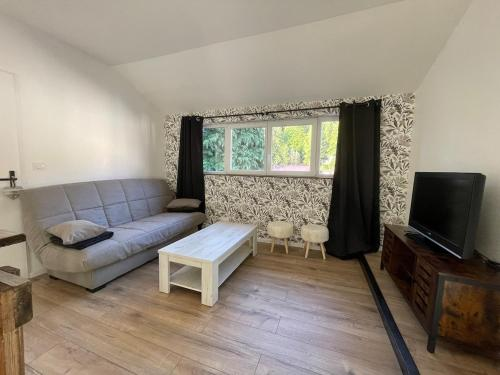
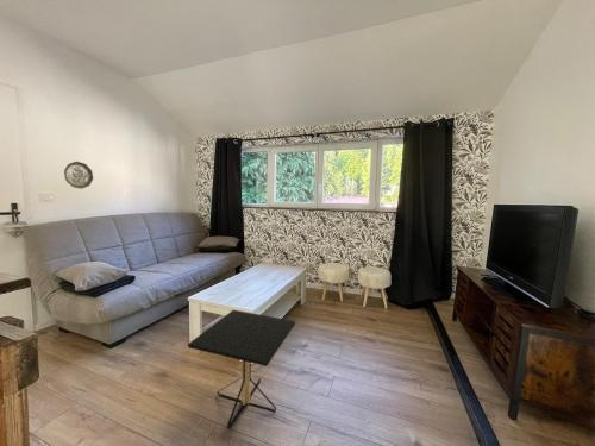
+ side table (245, 366)
+ decorative plate (77, 175)
